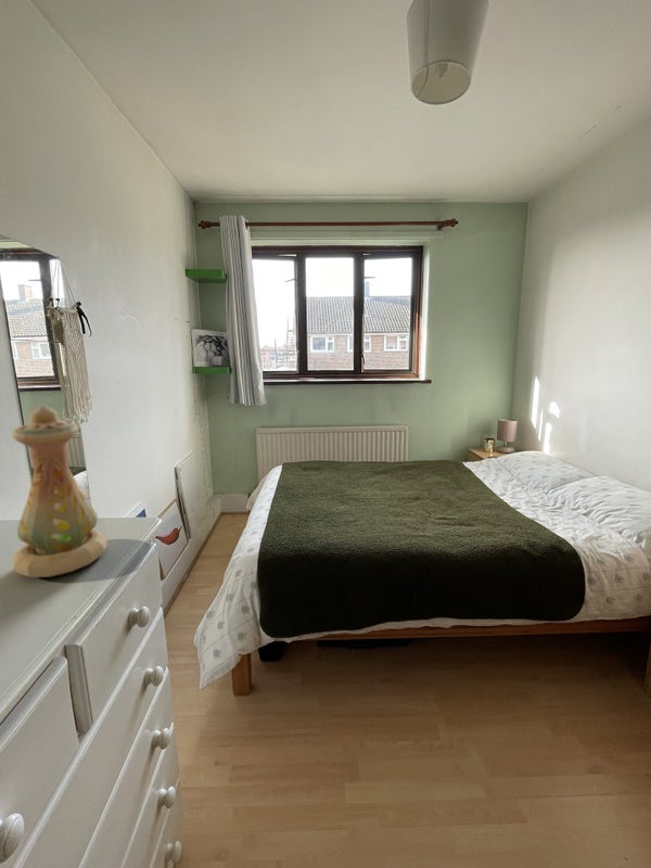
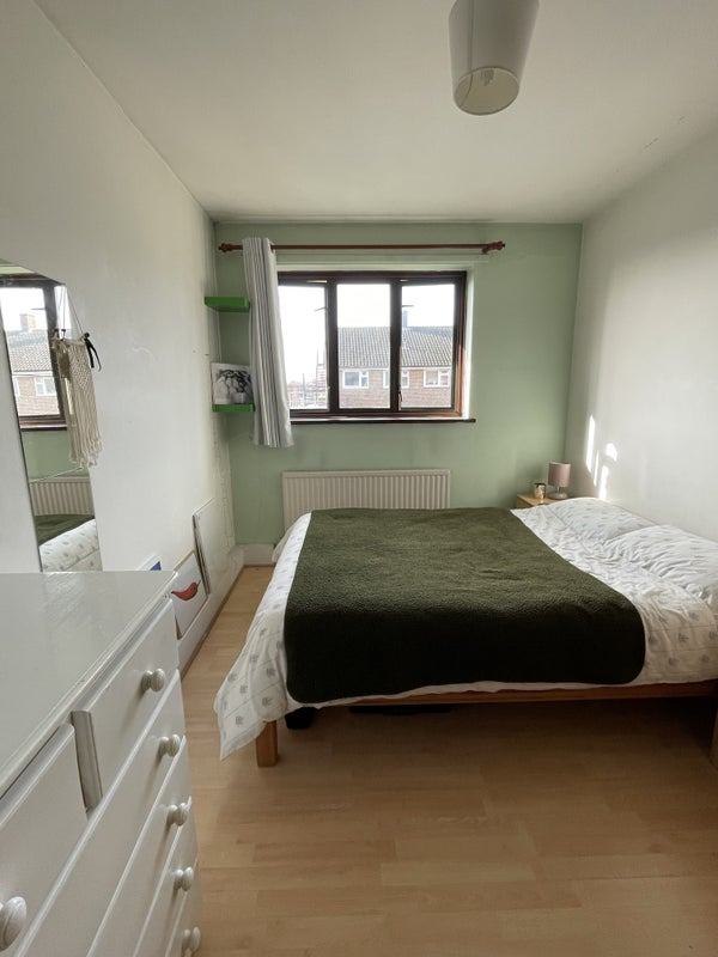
- vase (52, 485)
